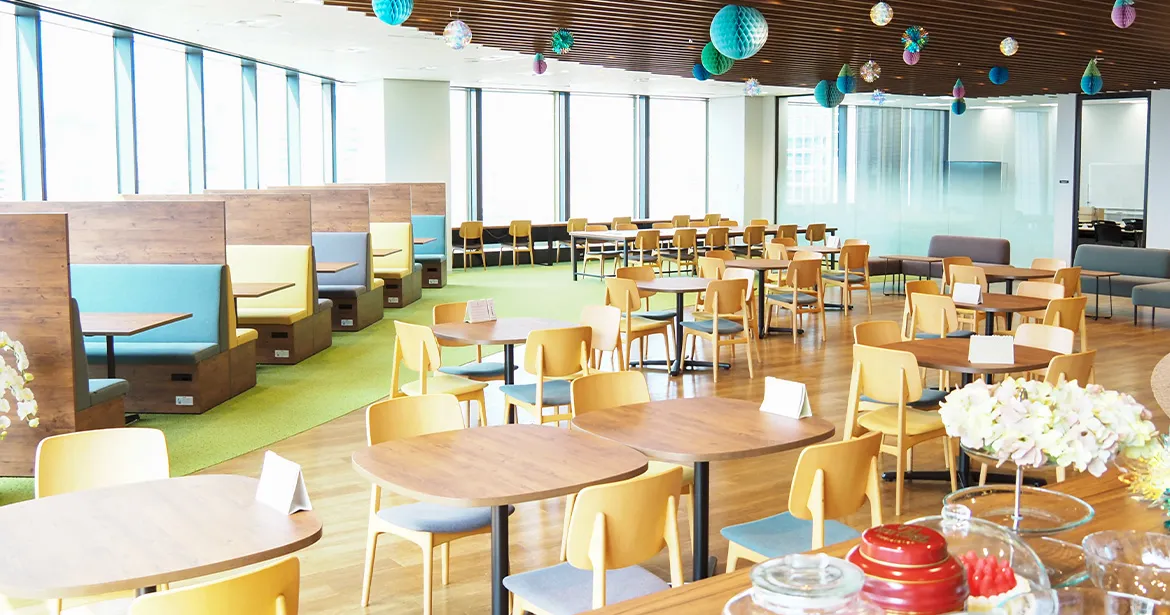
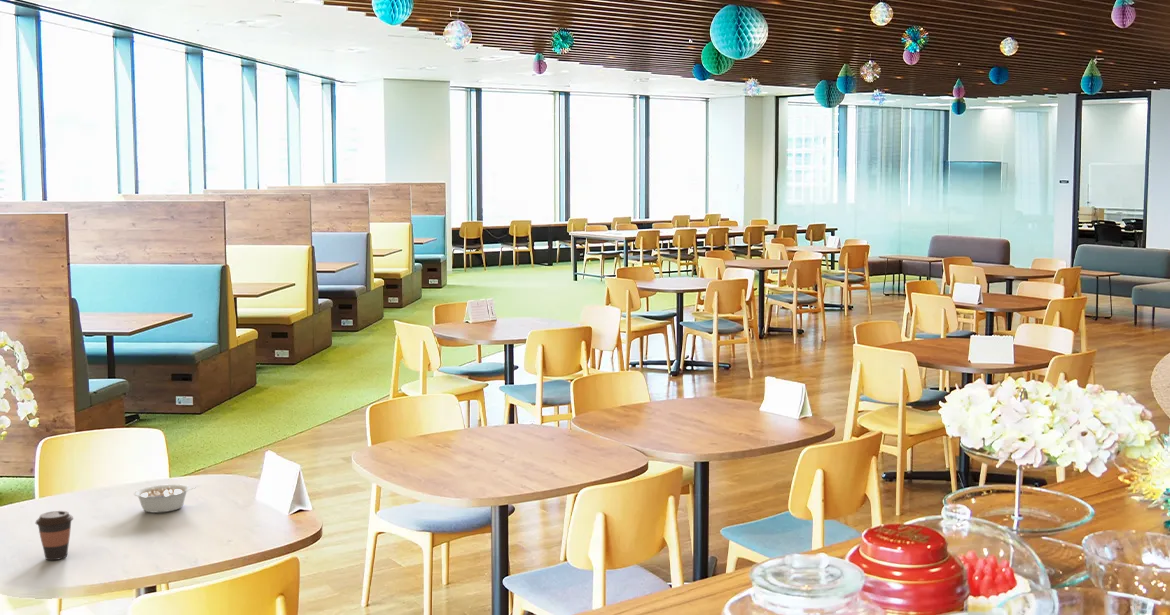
+ coffee cup (55, 535)
+ legume (165, 497)
